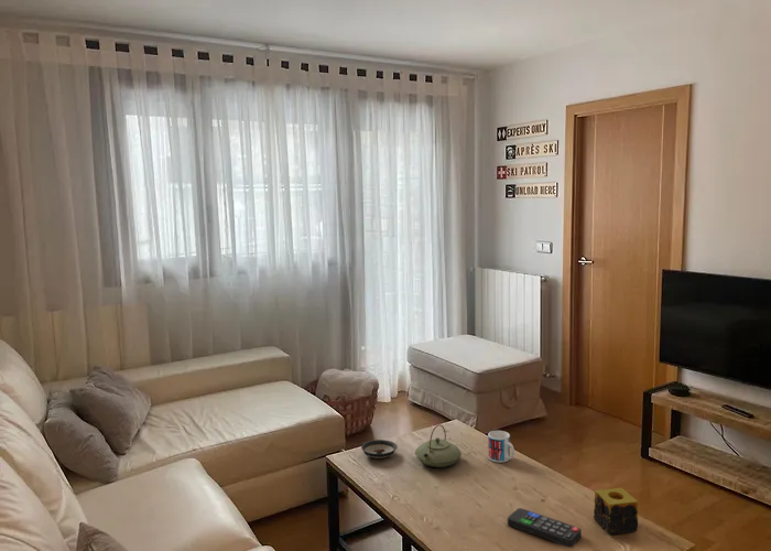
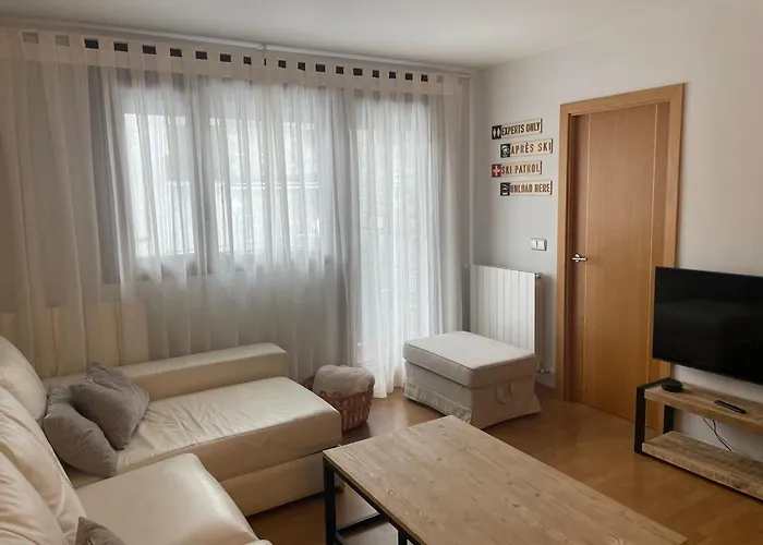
- remote control (543, 526)
- saucer (379, 451)
- mug (502, 446)
- teapot (436, 444)
- candle (615, 510)
